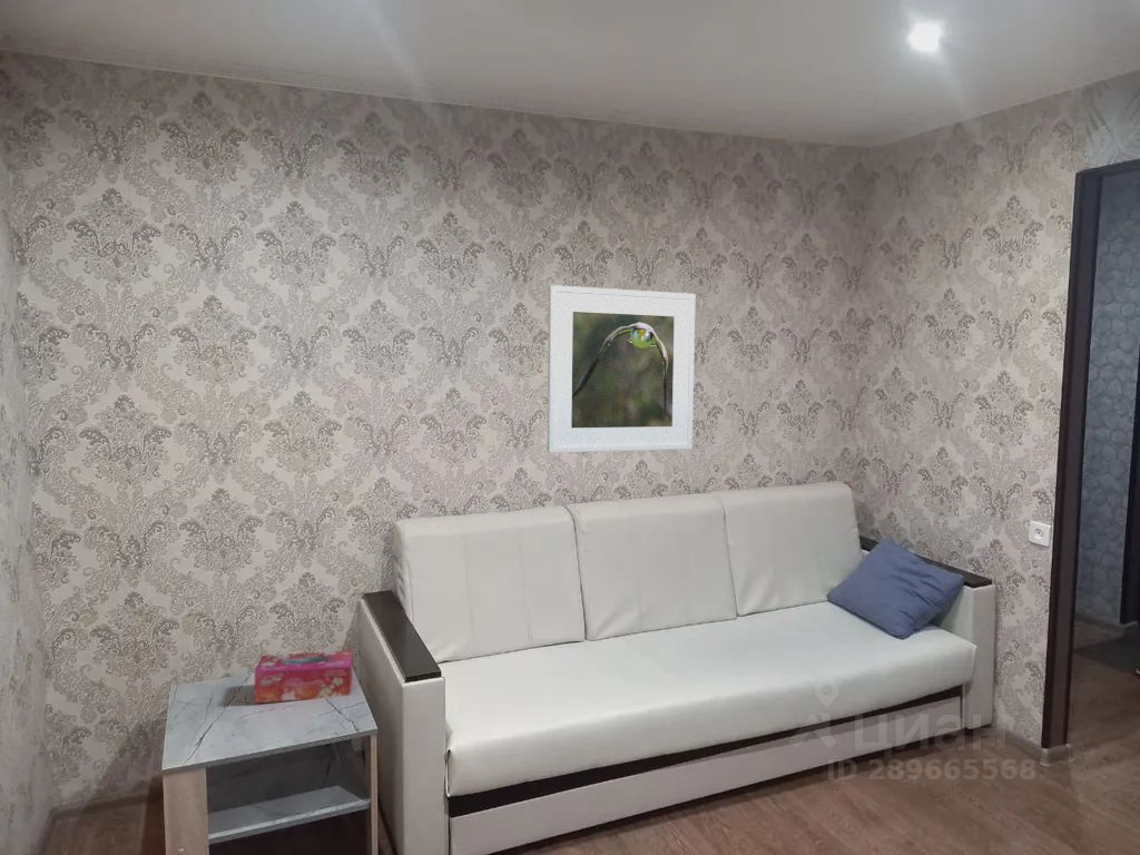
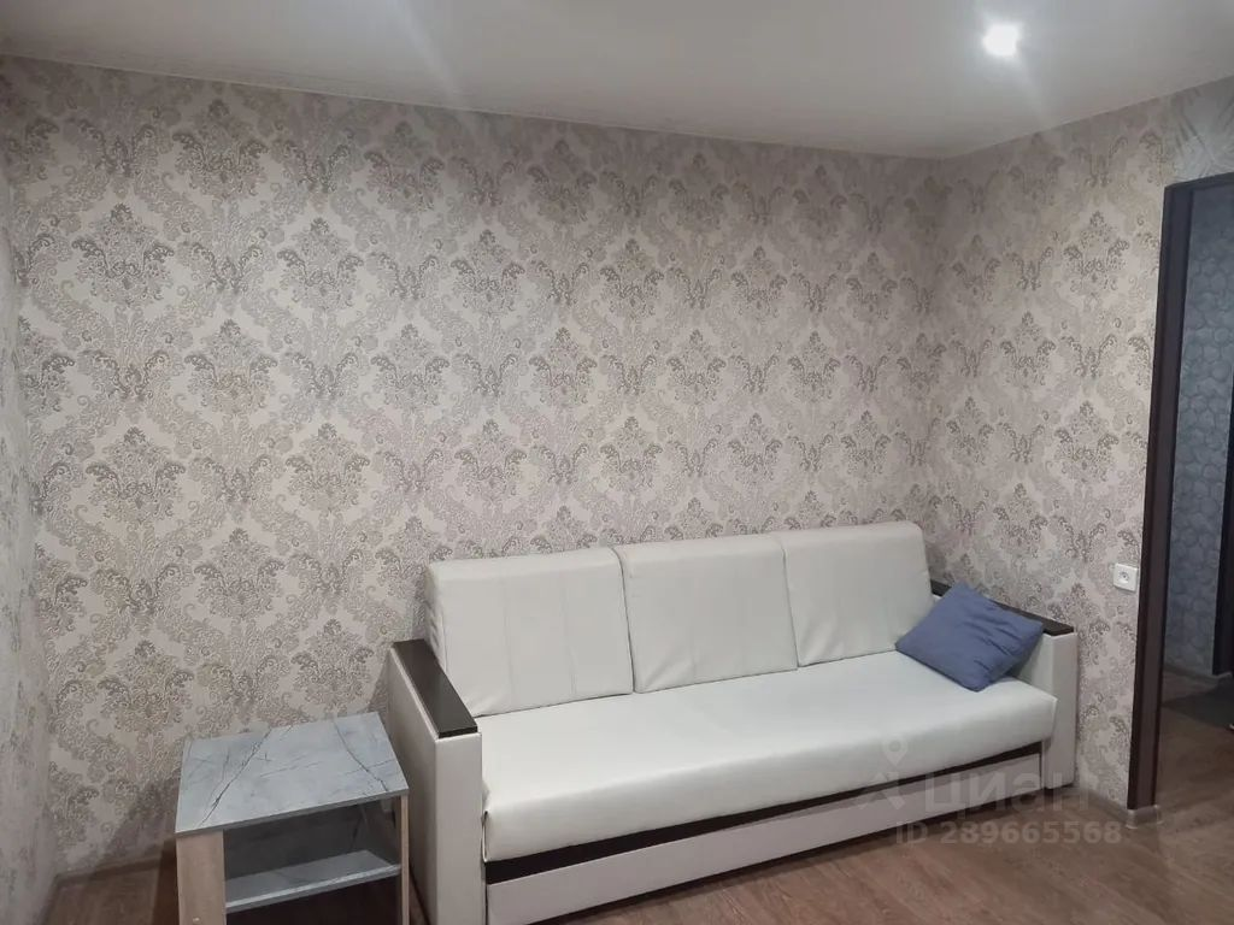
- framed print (623, 371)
- tissue box (305, 675)
